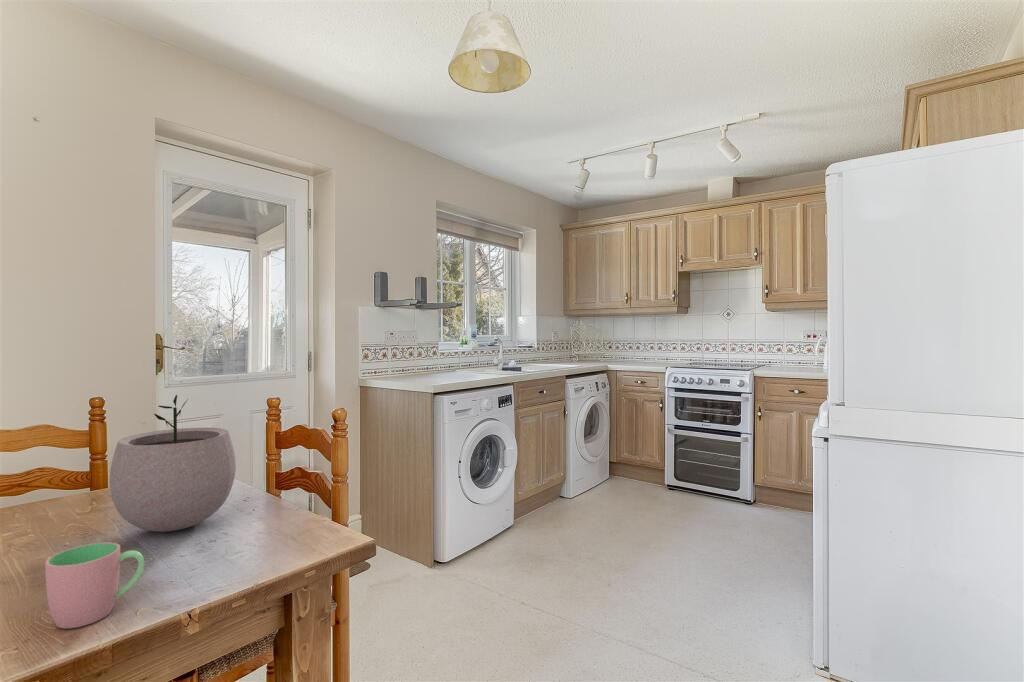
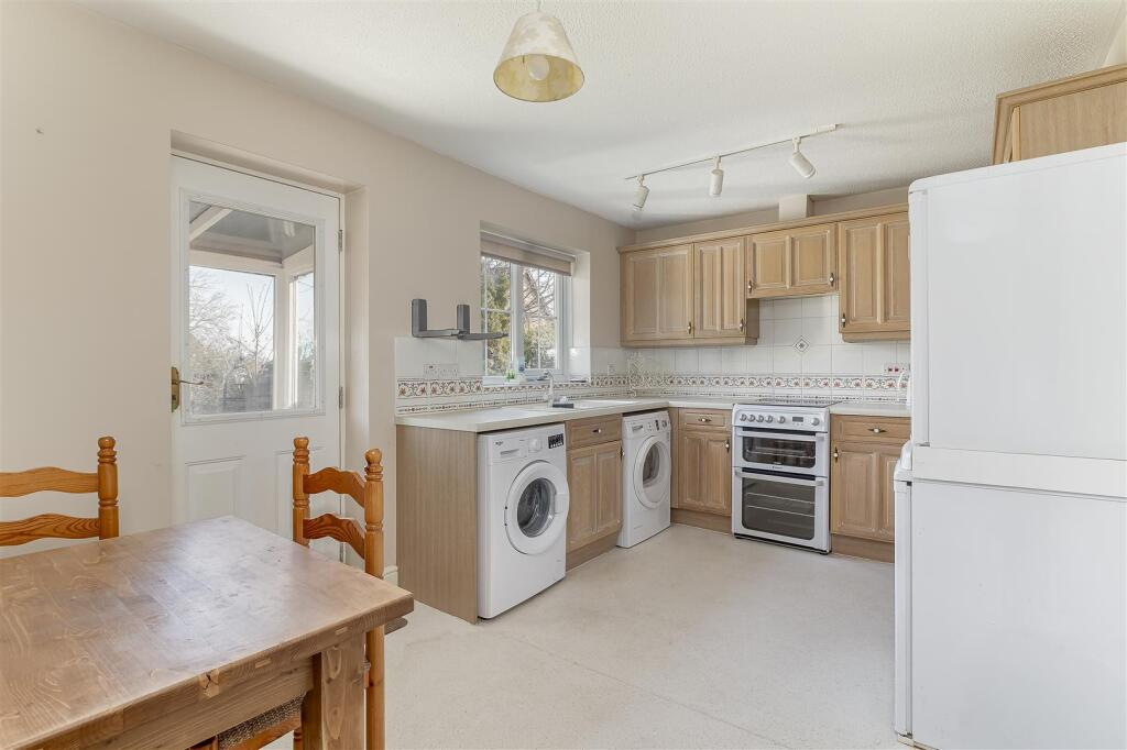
- plant pot (176, 460)
- cup (97, 582)
